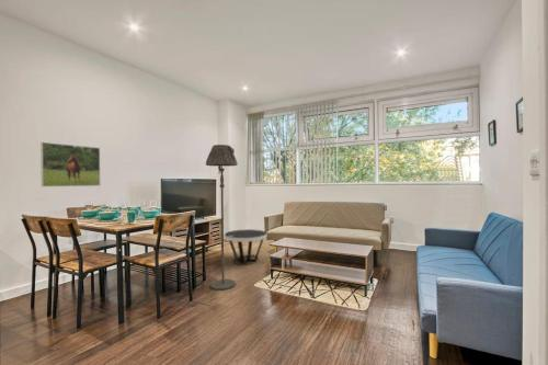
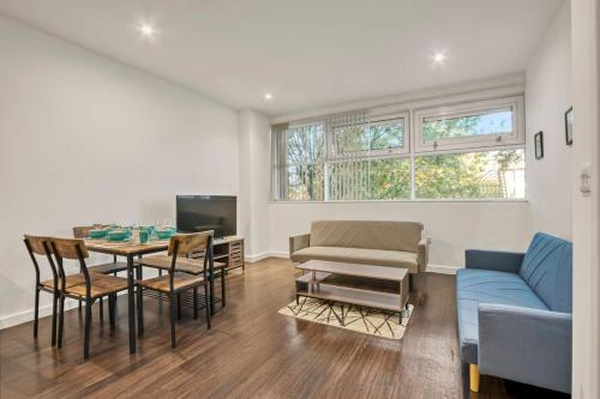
- floor lamp (221, 215)
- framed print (72, 166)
- side table (248, 246)
